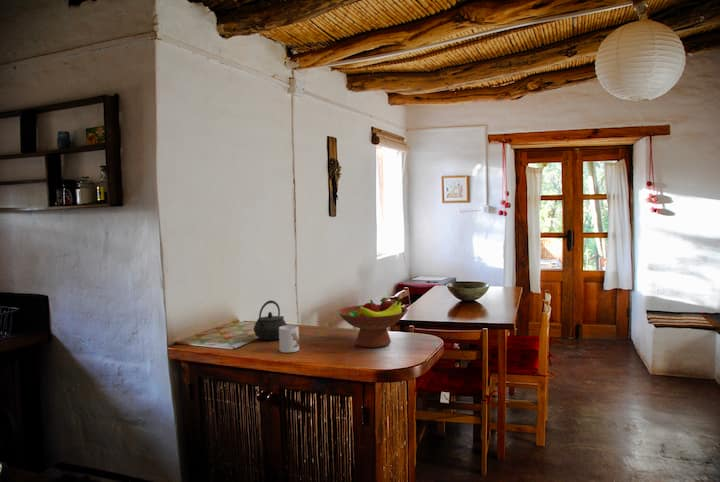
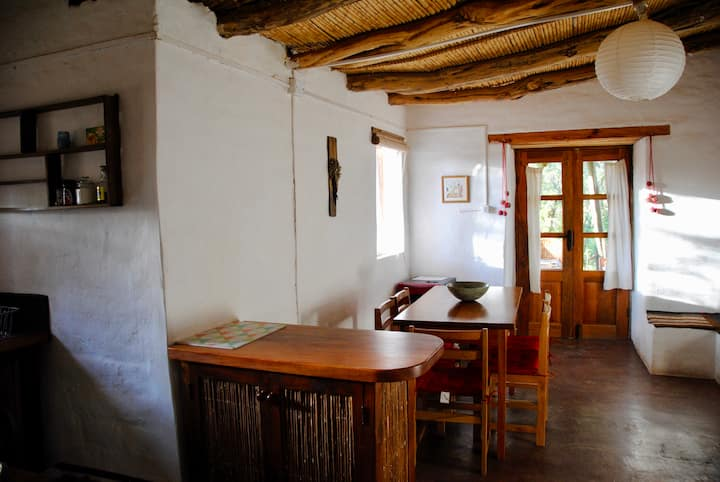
- fruit bowl (372, 320)
- kettle (271, 318)
- mug (291, 337)
